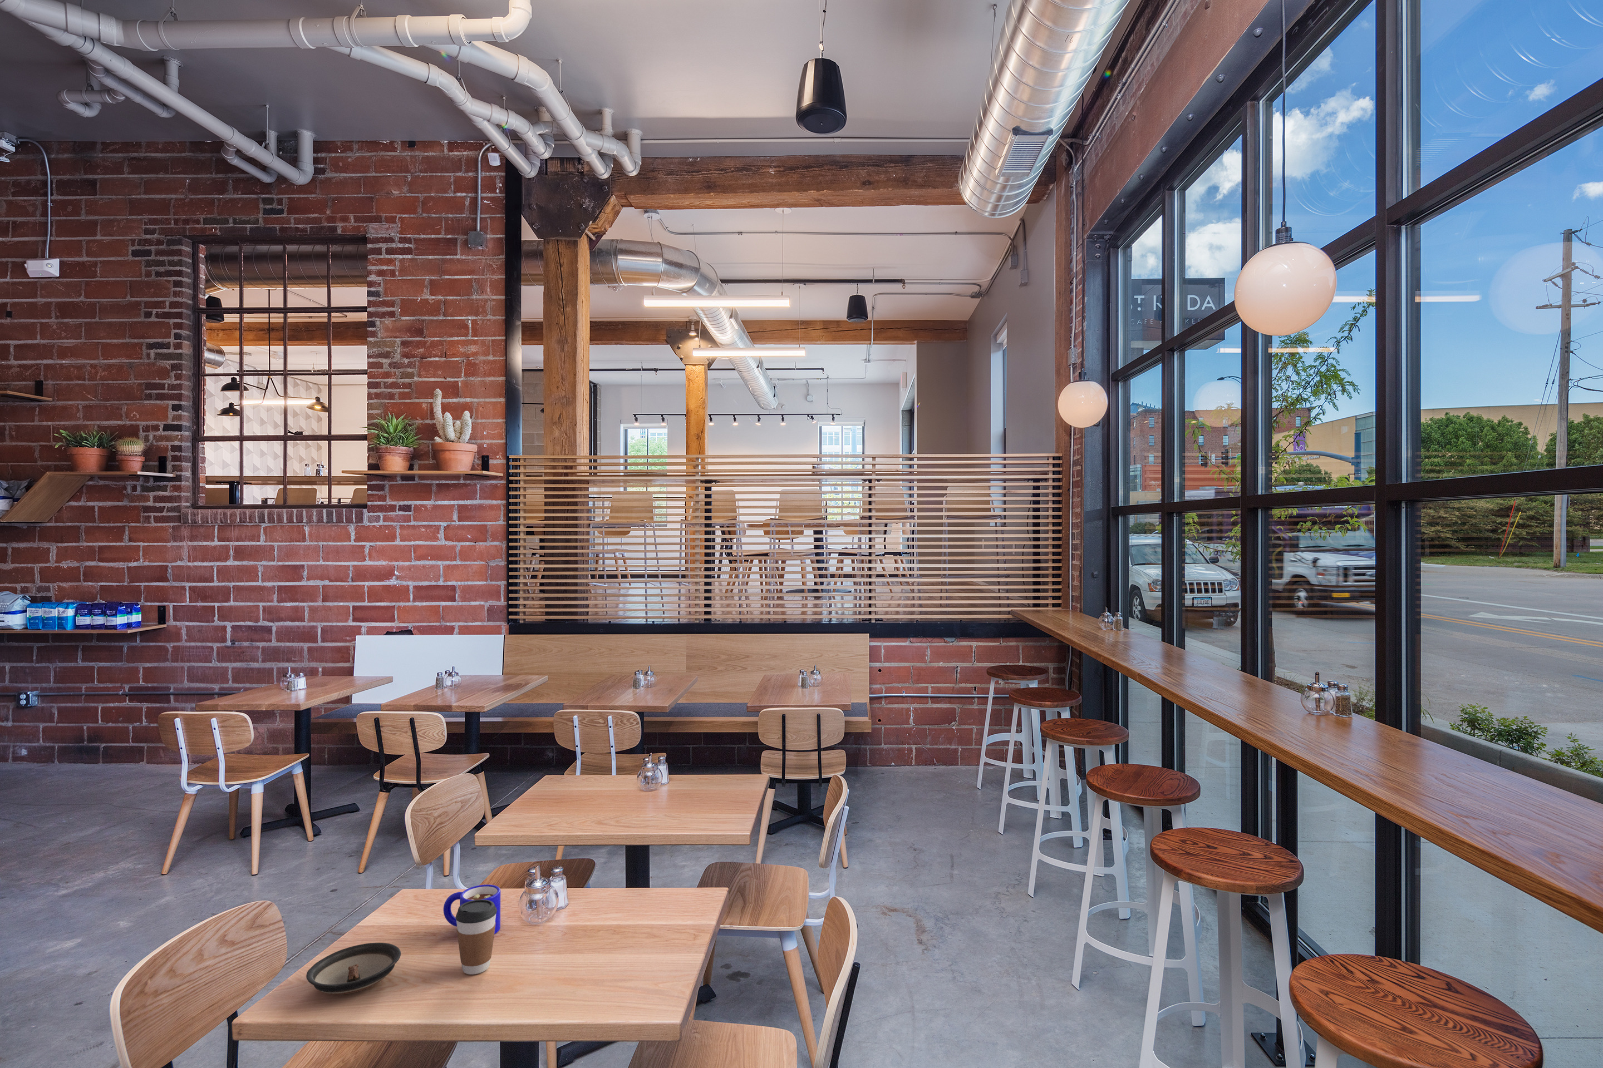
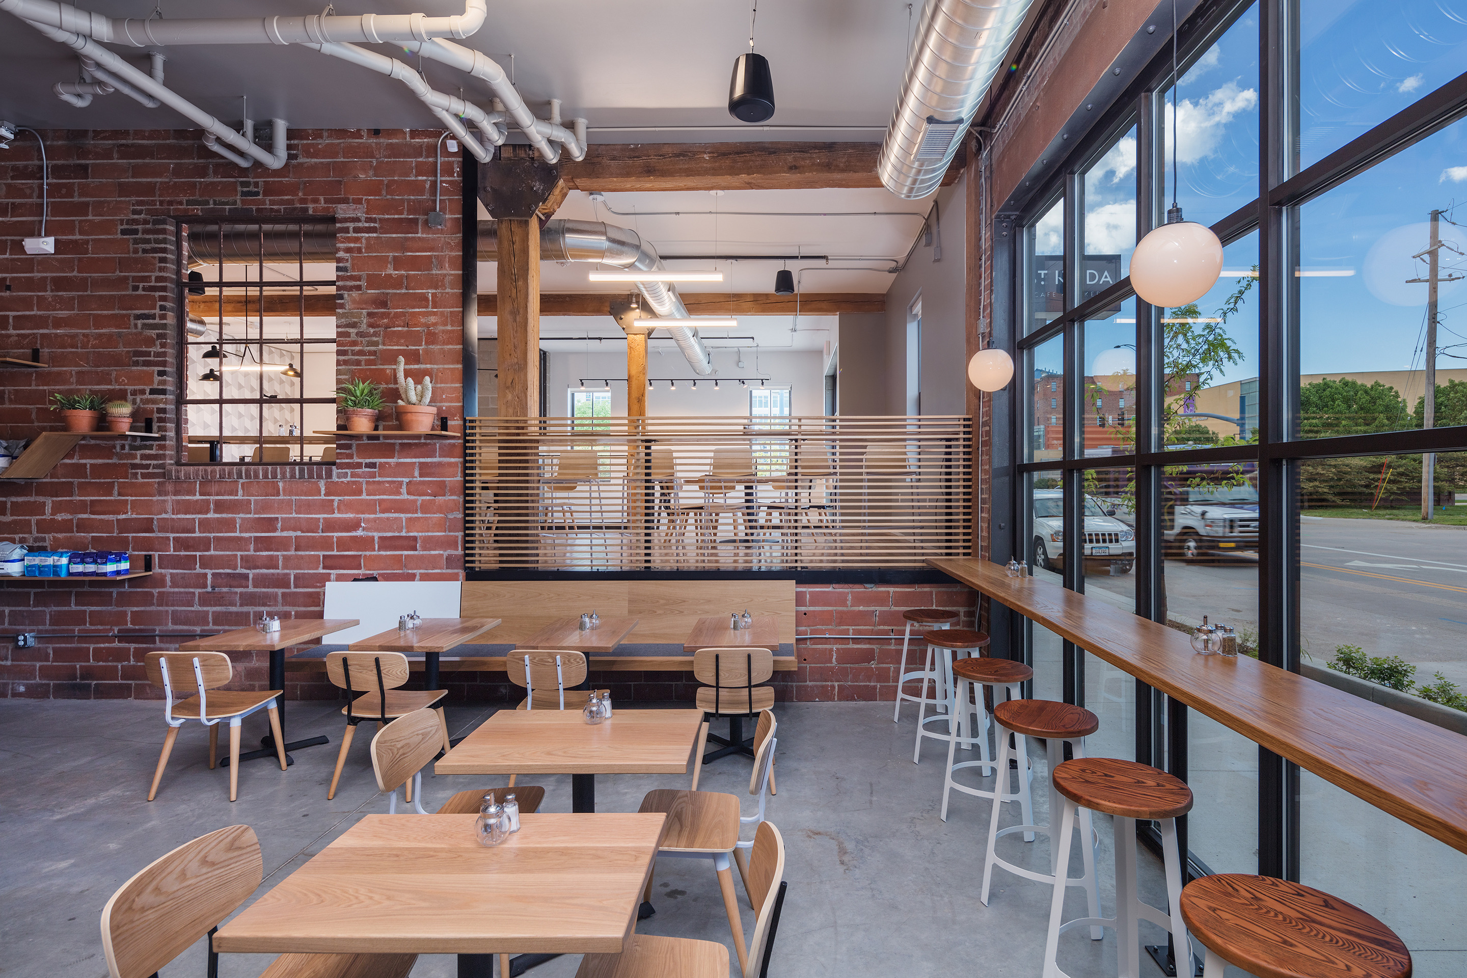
- mug (468, 901)
- saucer (354, 973)
- coffee cup (476, 937)
